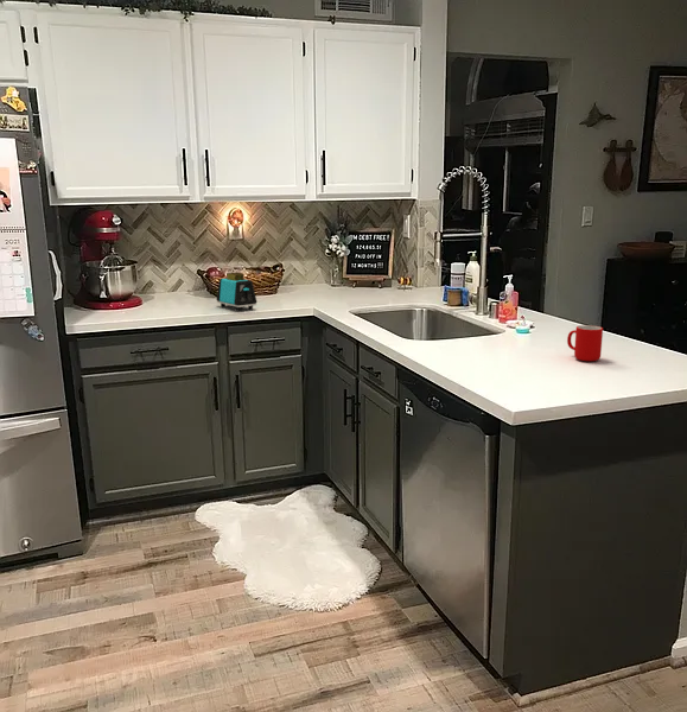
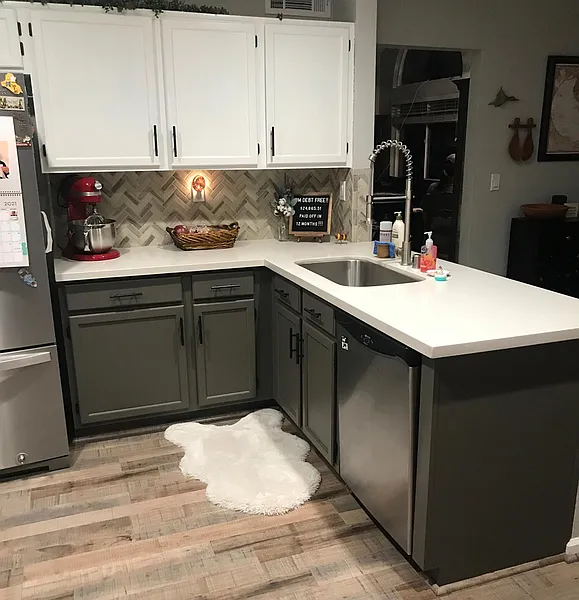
- toaster (235, 290)
- cup (583, 342)
